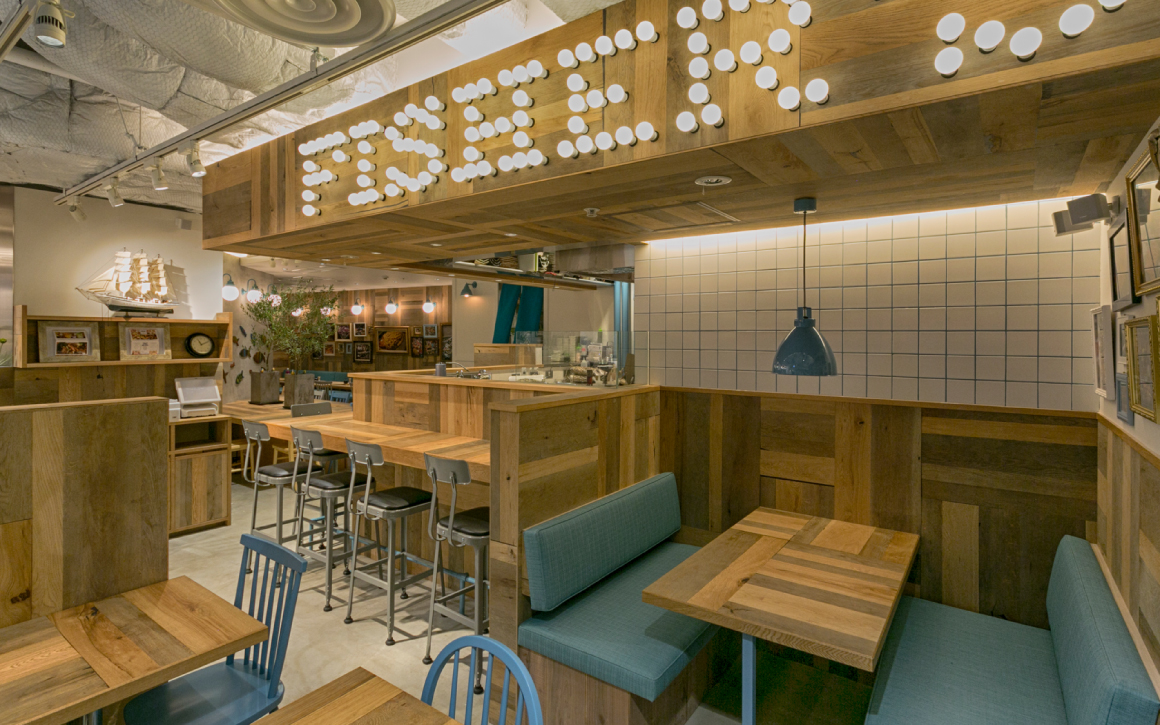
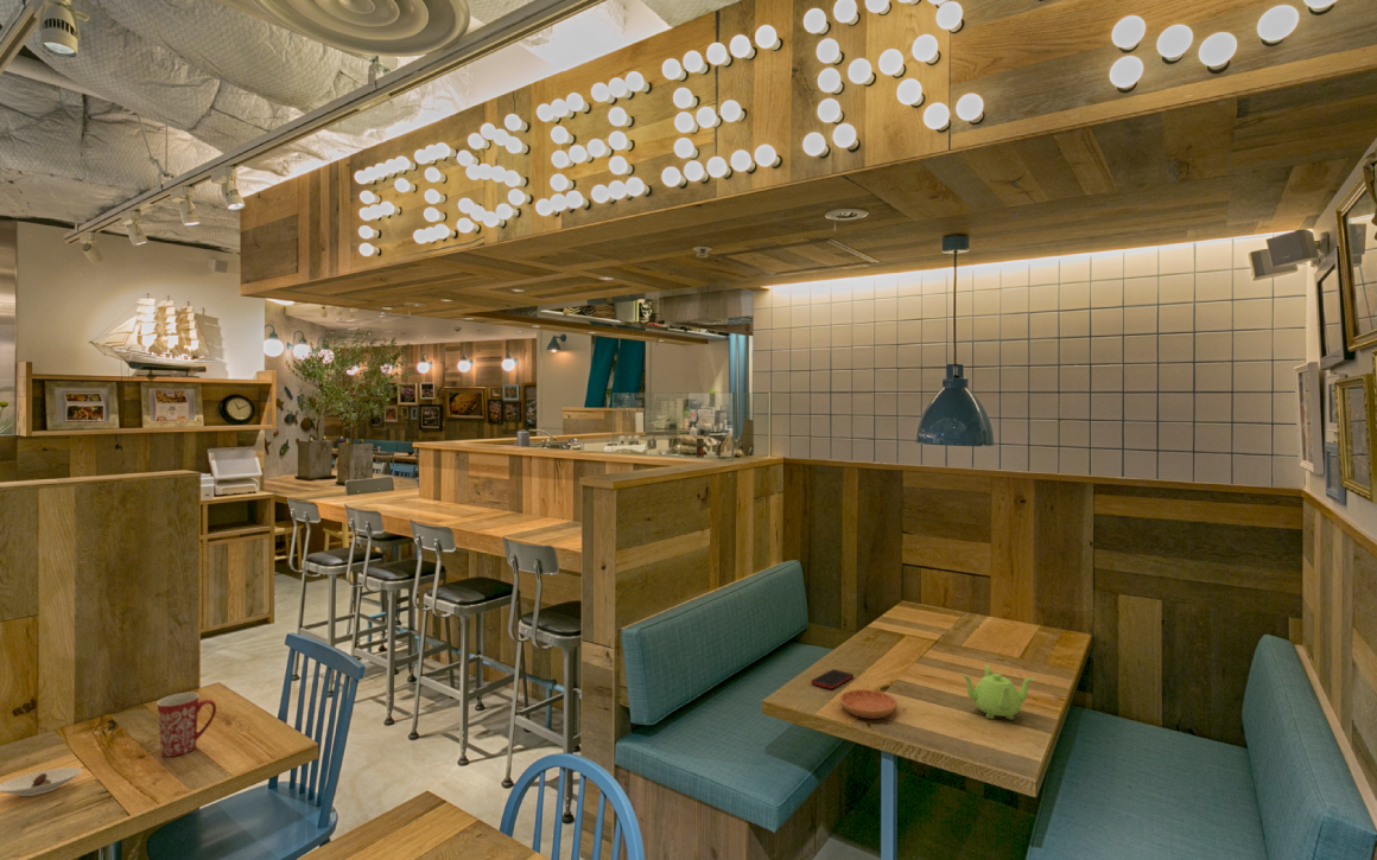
+ saucer (39, 783)
+ saucer (868, 705)
+ cell phone (832, 679)
+ teapot (997, 694)
+ mug (186, 722)
